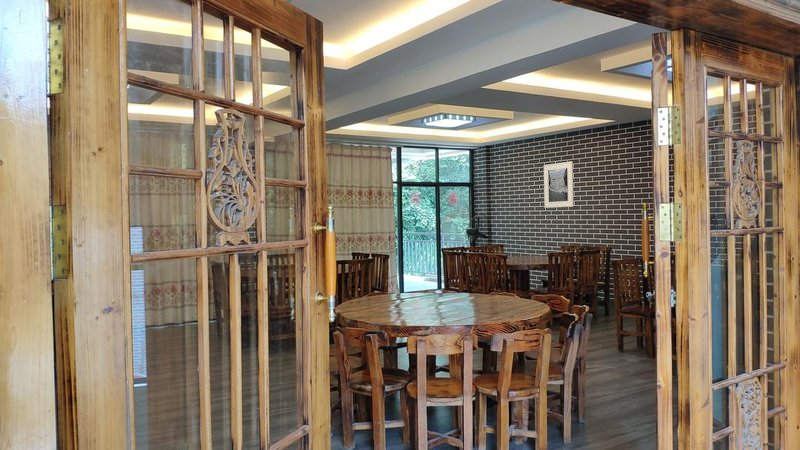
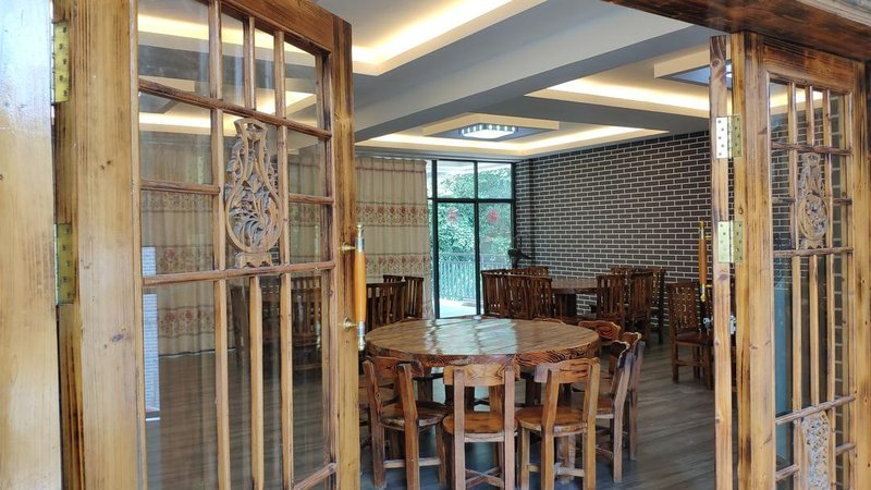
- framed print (558, 185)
